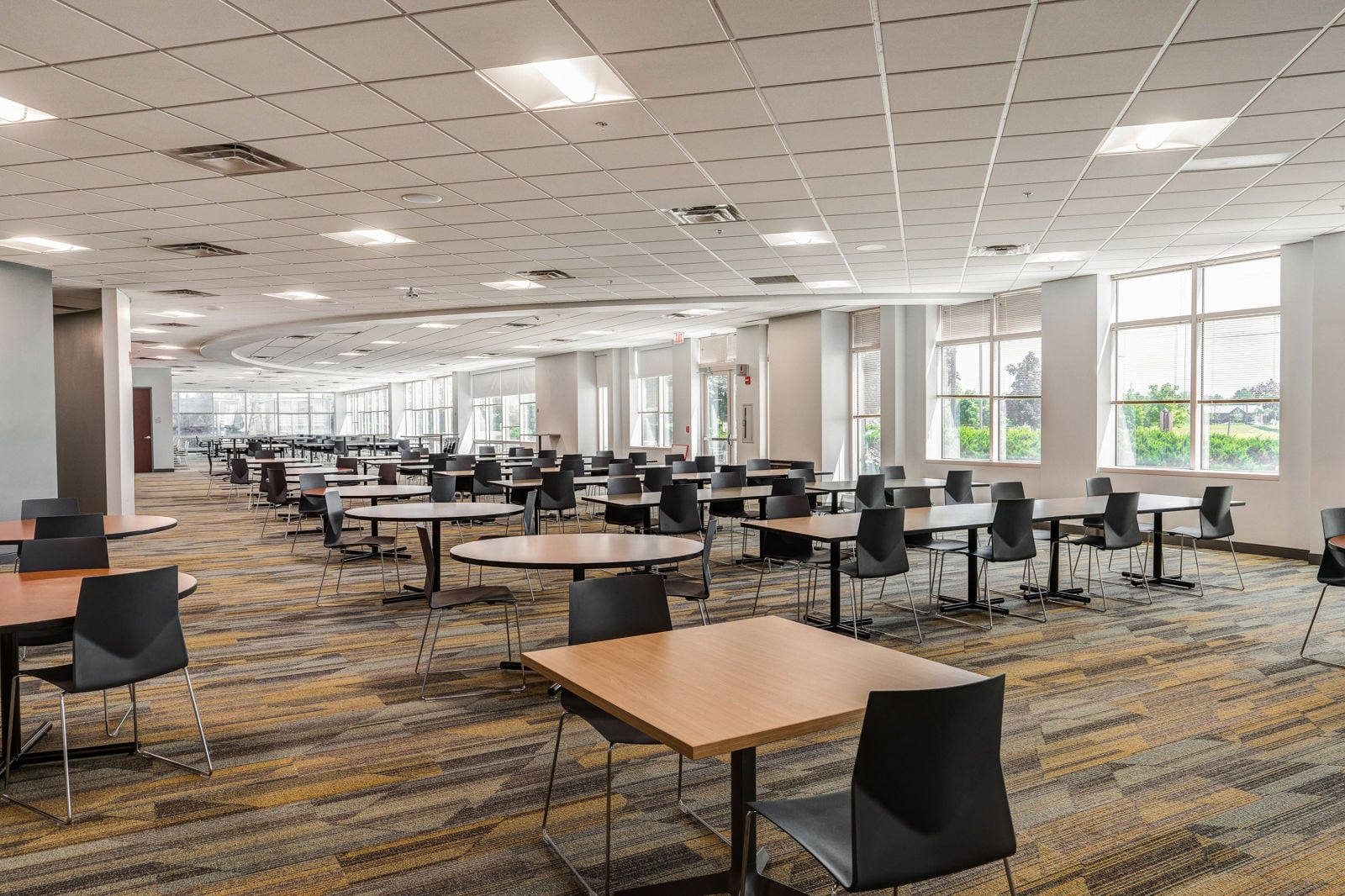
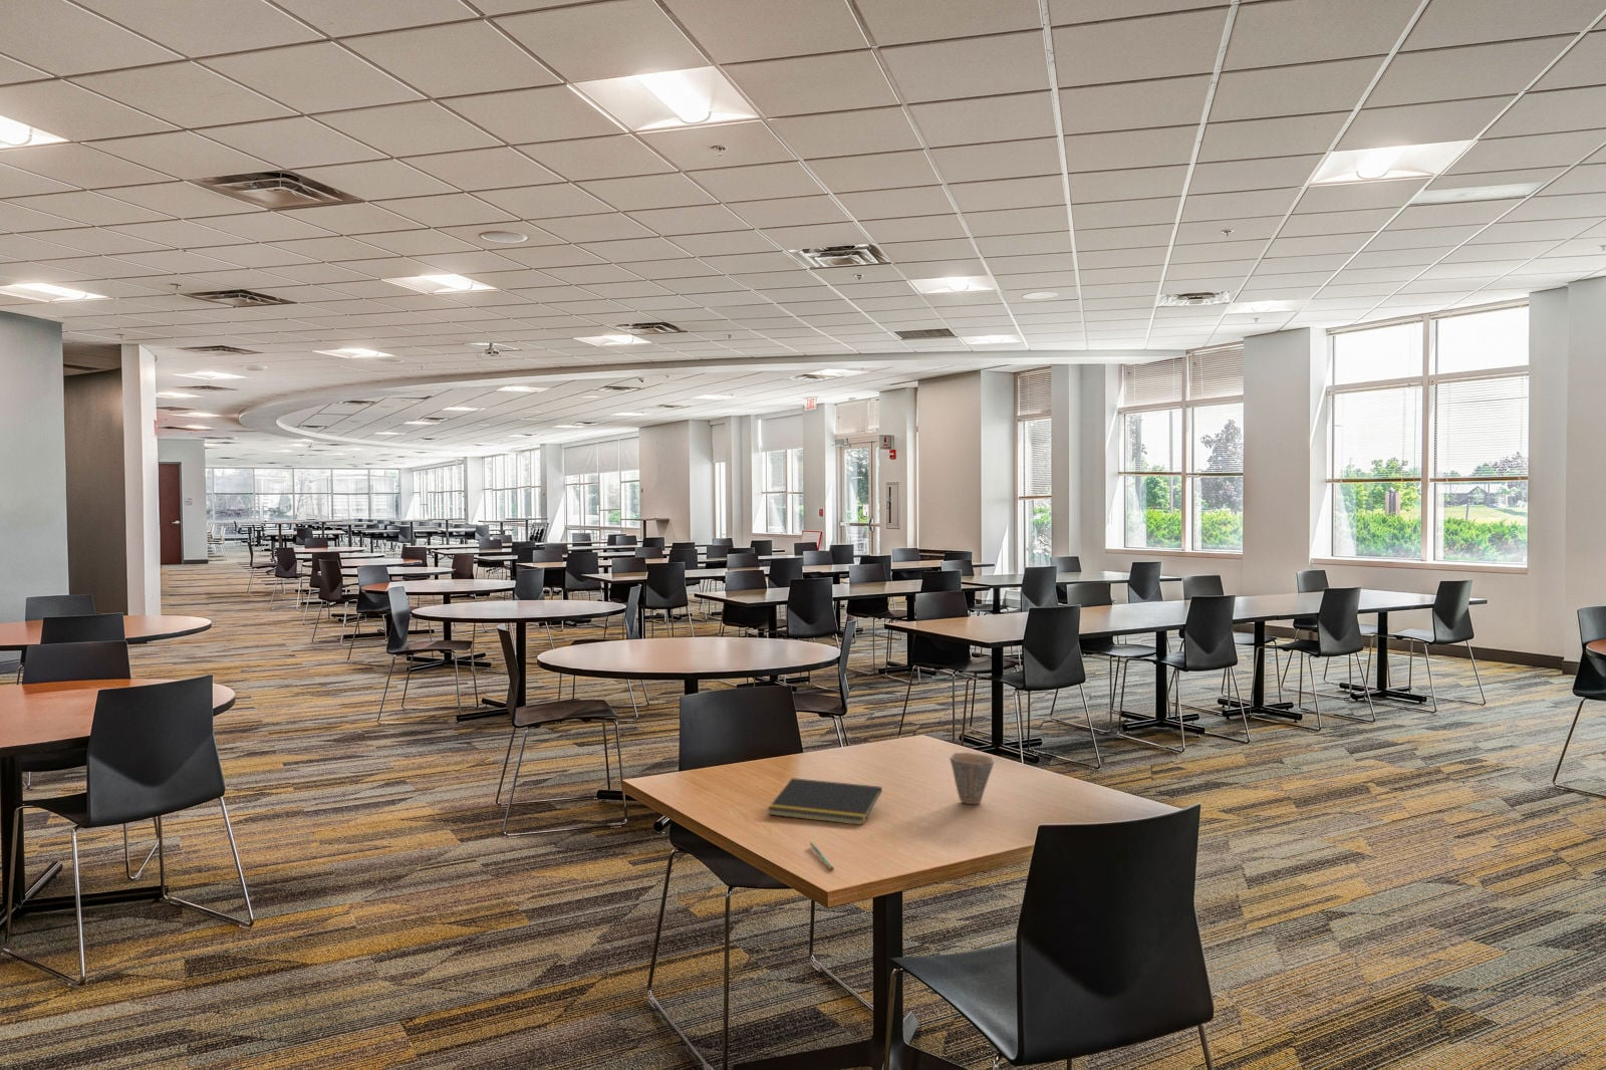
+ pen (822, 855)
+ notepad (825, 800)
+ cup (972, 779)
